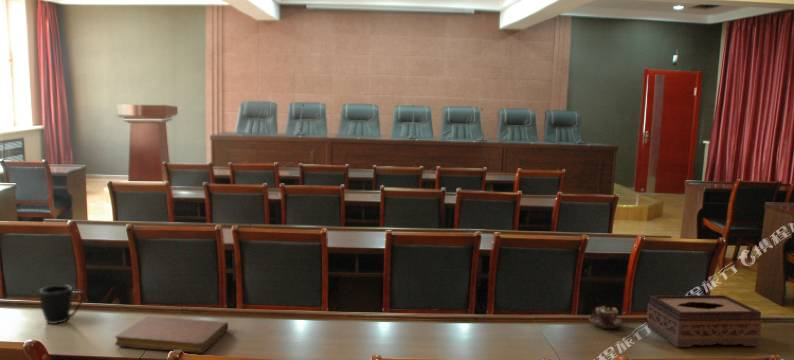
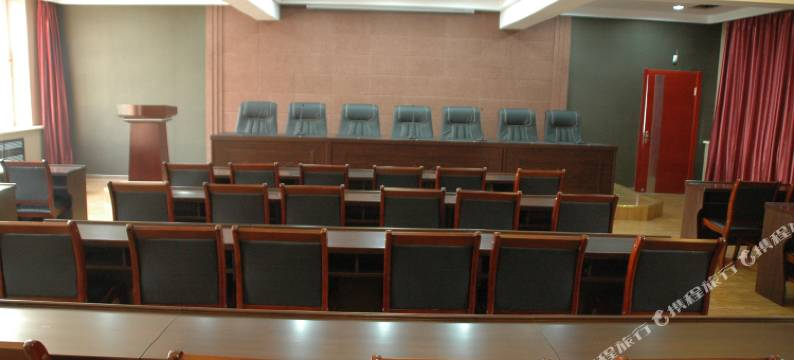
- notebook (173, 332)
- teacup (606, 314)
- mug (62, 305)
- tissue box (702, 319)
